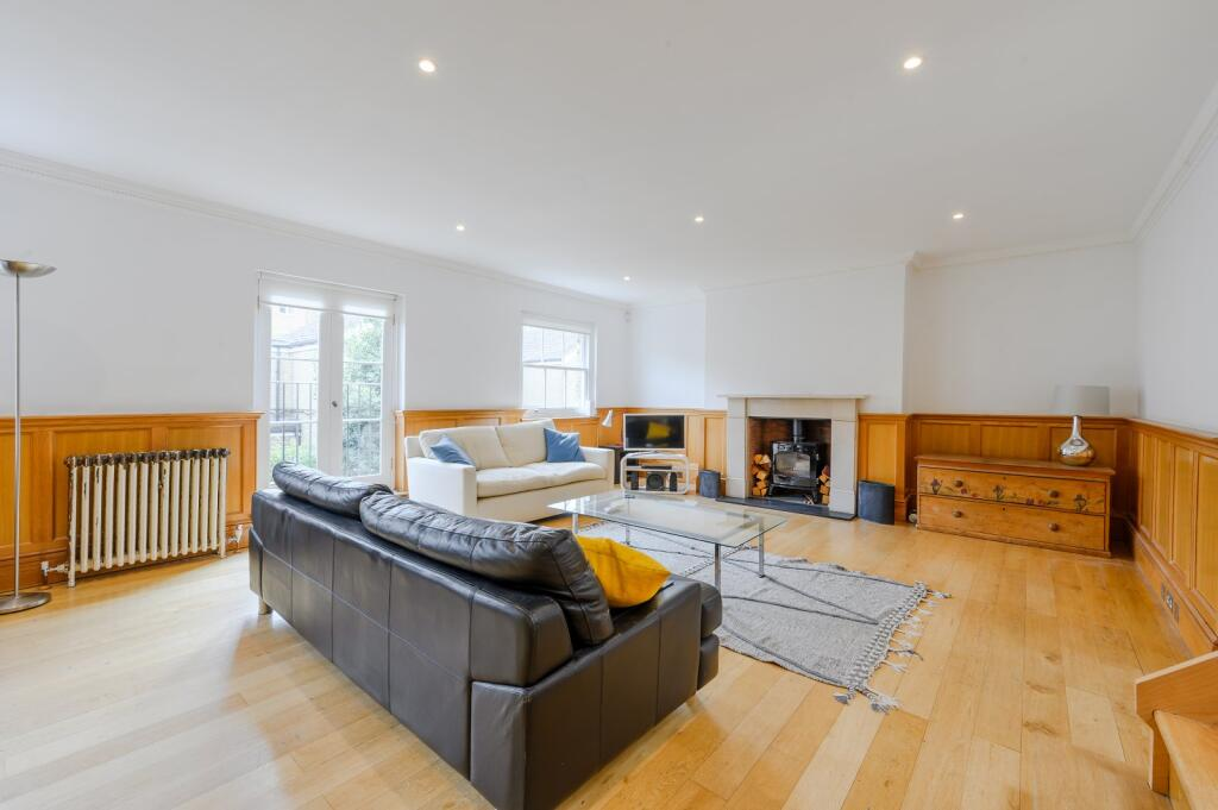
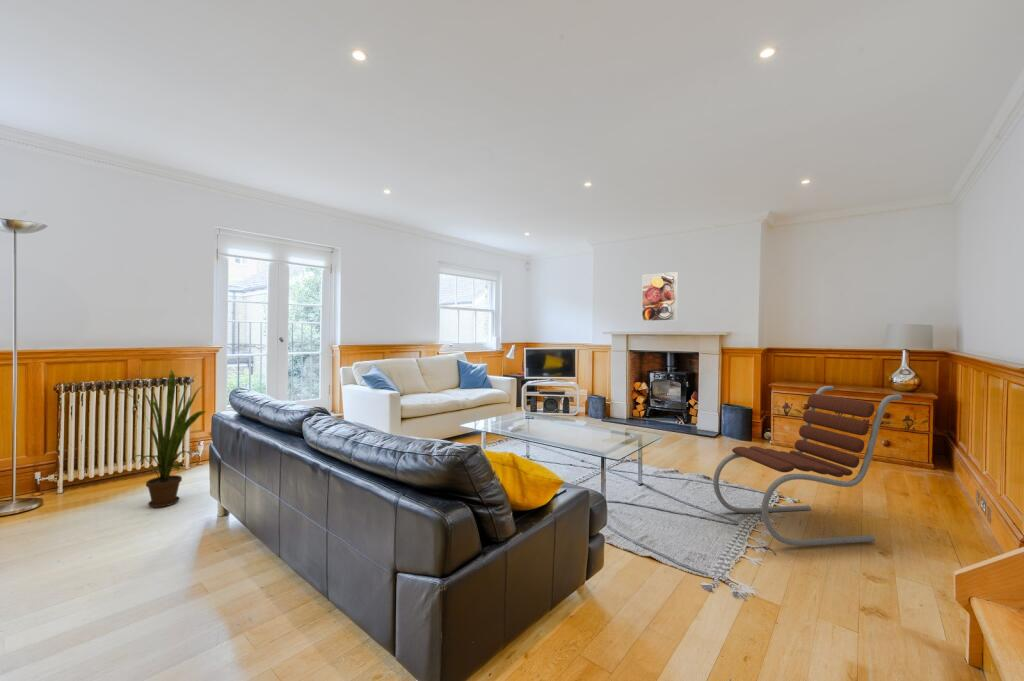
+ lounge chair (800, 458)
+ house plant (162, 437)
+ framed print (659, 297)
